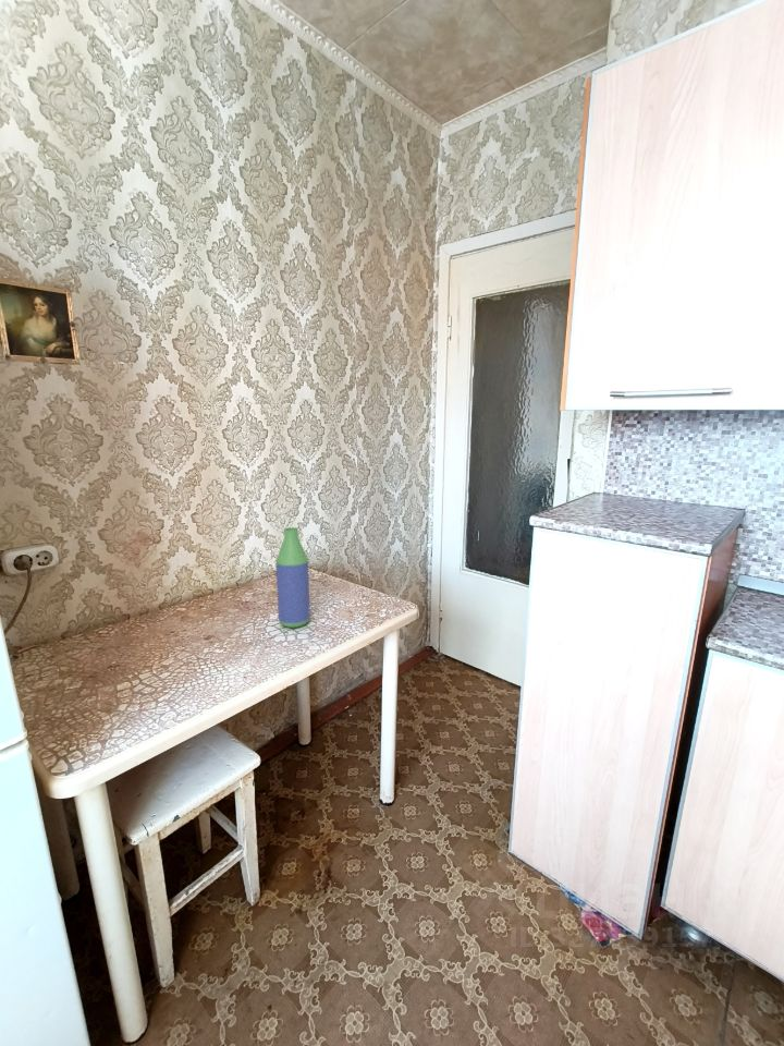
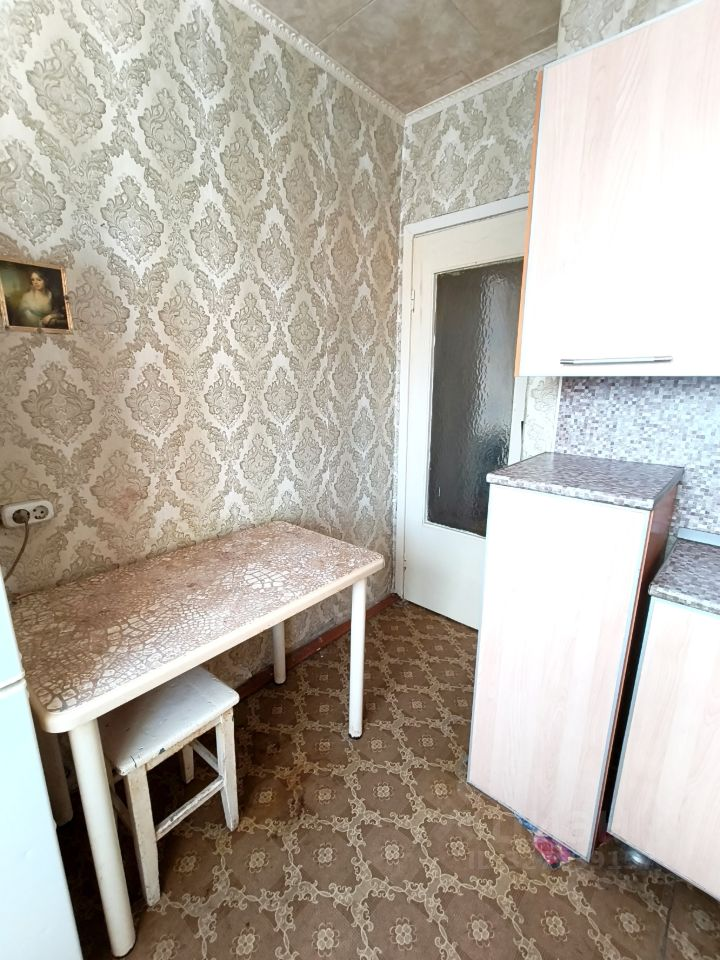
- bottle (292, 576)
